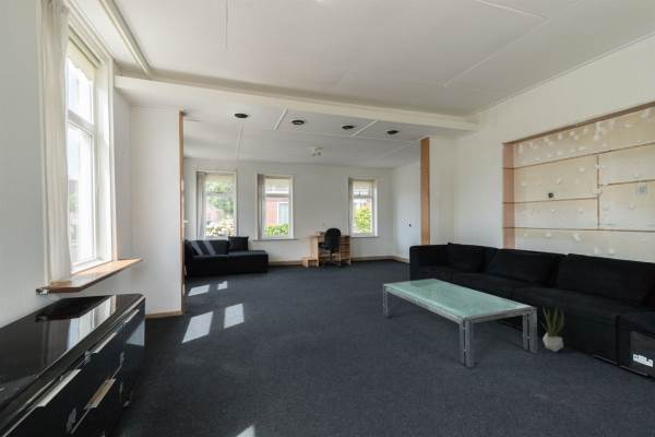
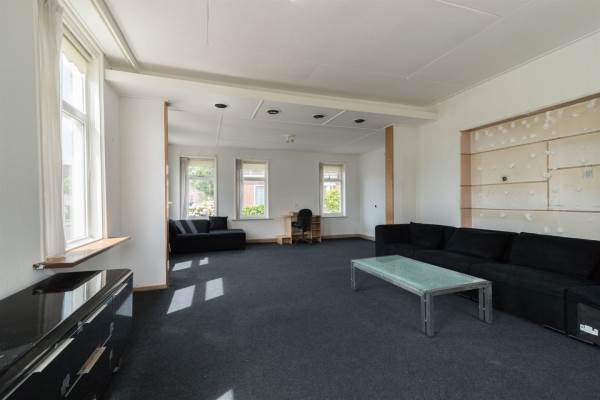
- potted plant (553, 328)
